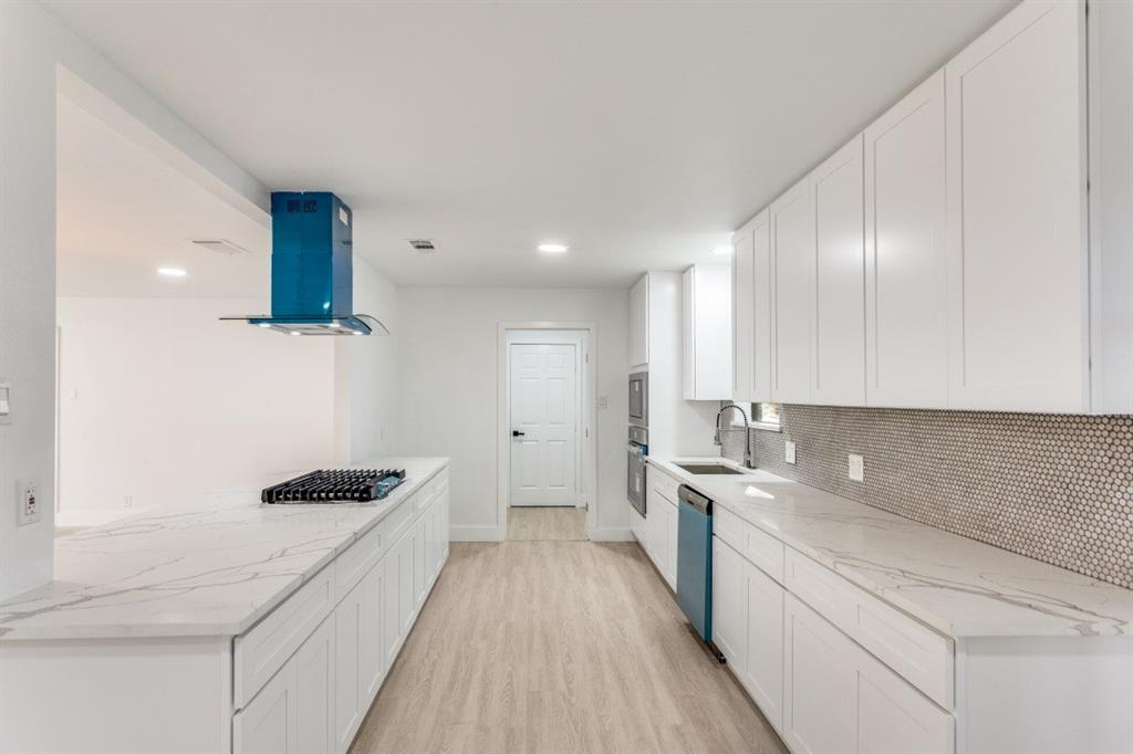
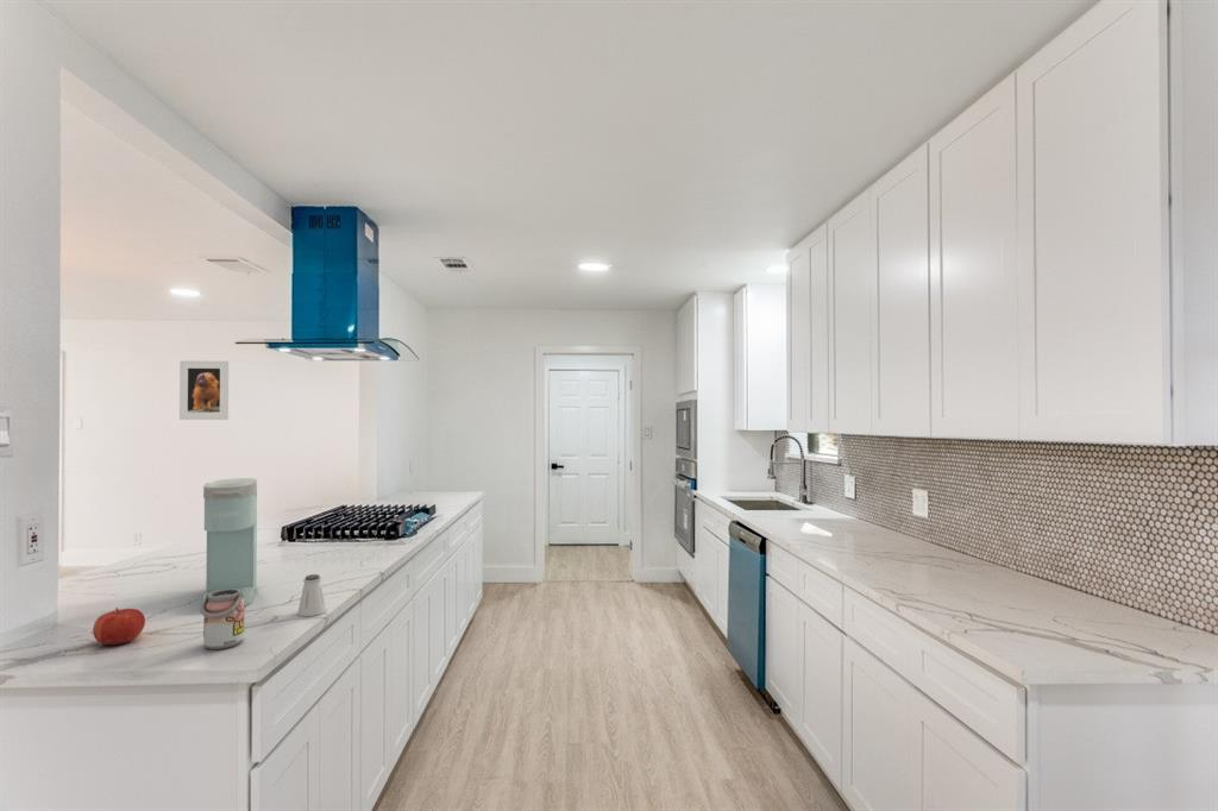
+ saltshaker (312, 593)
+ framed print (203, 390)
+ beverage can (222, 618)
+ coffee maker (231, 539)
+ fruit (119, 624)
